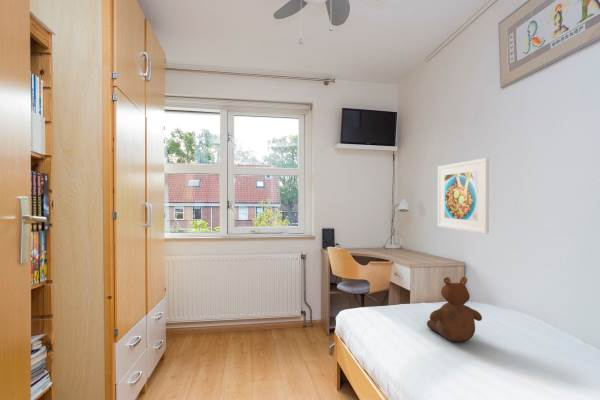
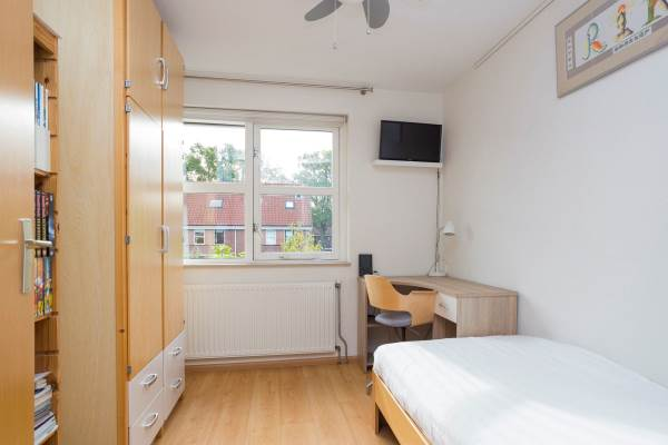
- teddy bear (450, 305)
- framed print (460, 196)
